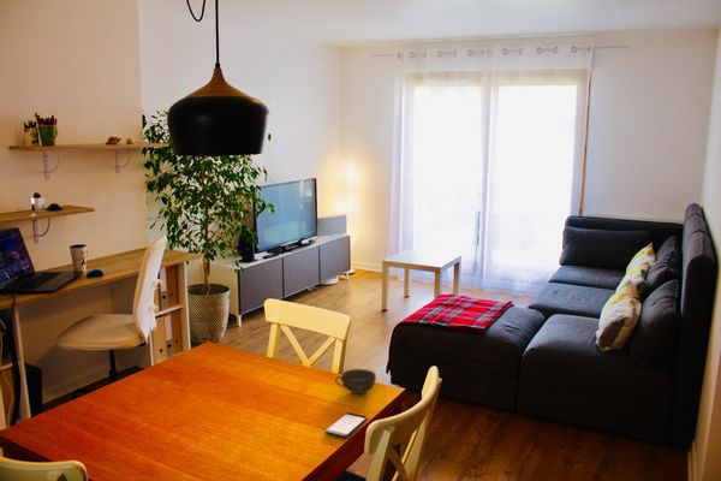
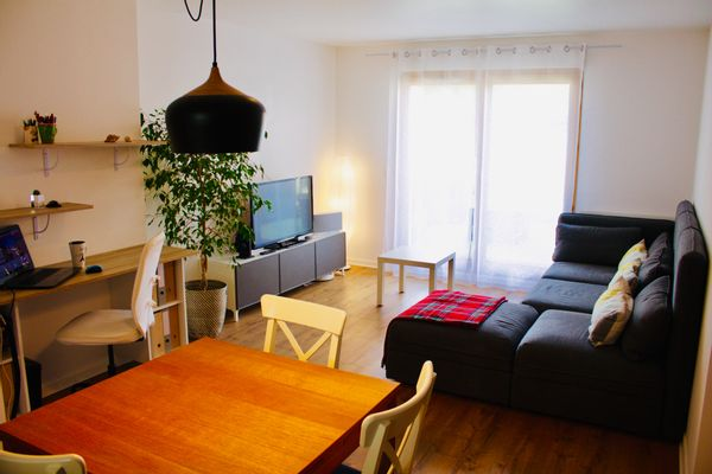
- smartphone (346, 424)
- cup (354, 382)
